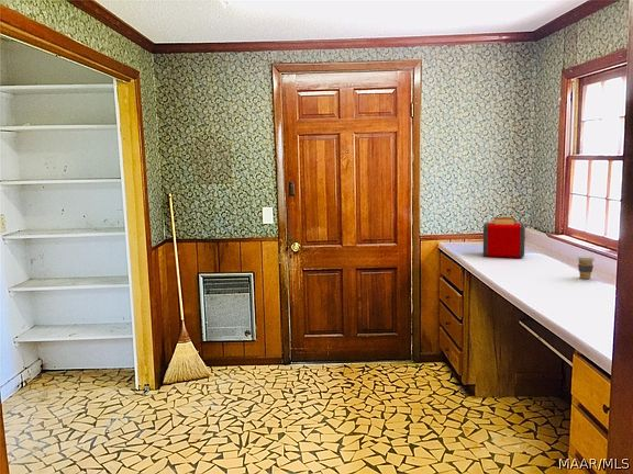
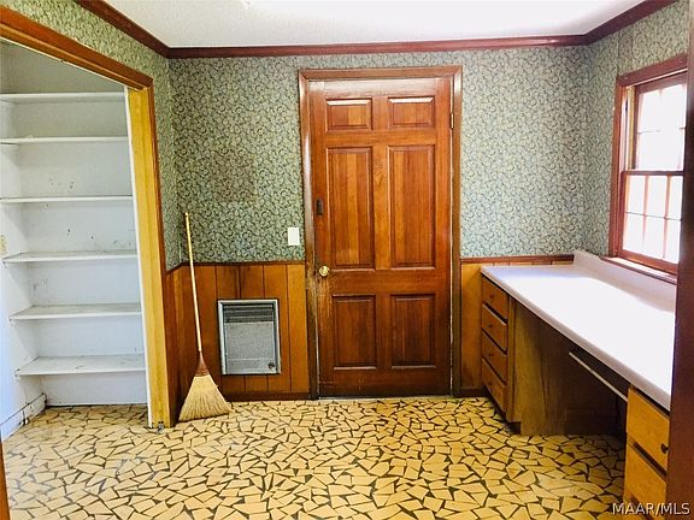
- toaster (503, 236)
- coffee cup (585, 267)
